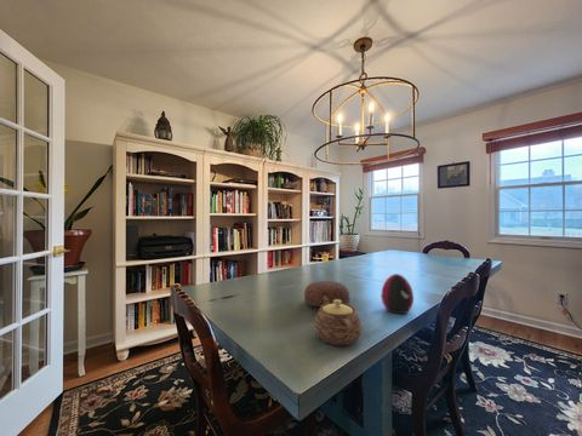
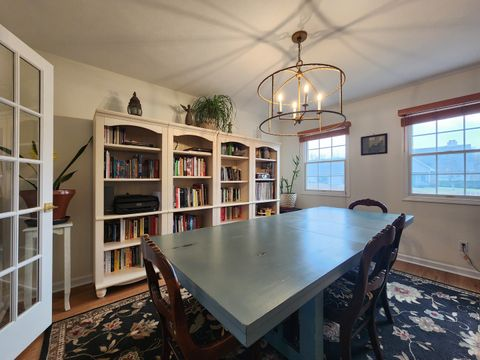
- decorative bowl (326, 292)
- decorative egg (396, 292)
- teapot (336, 317)
